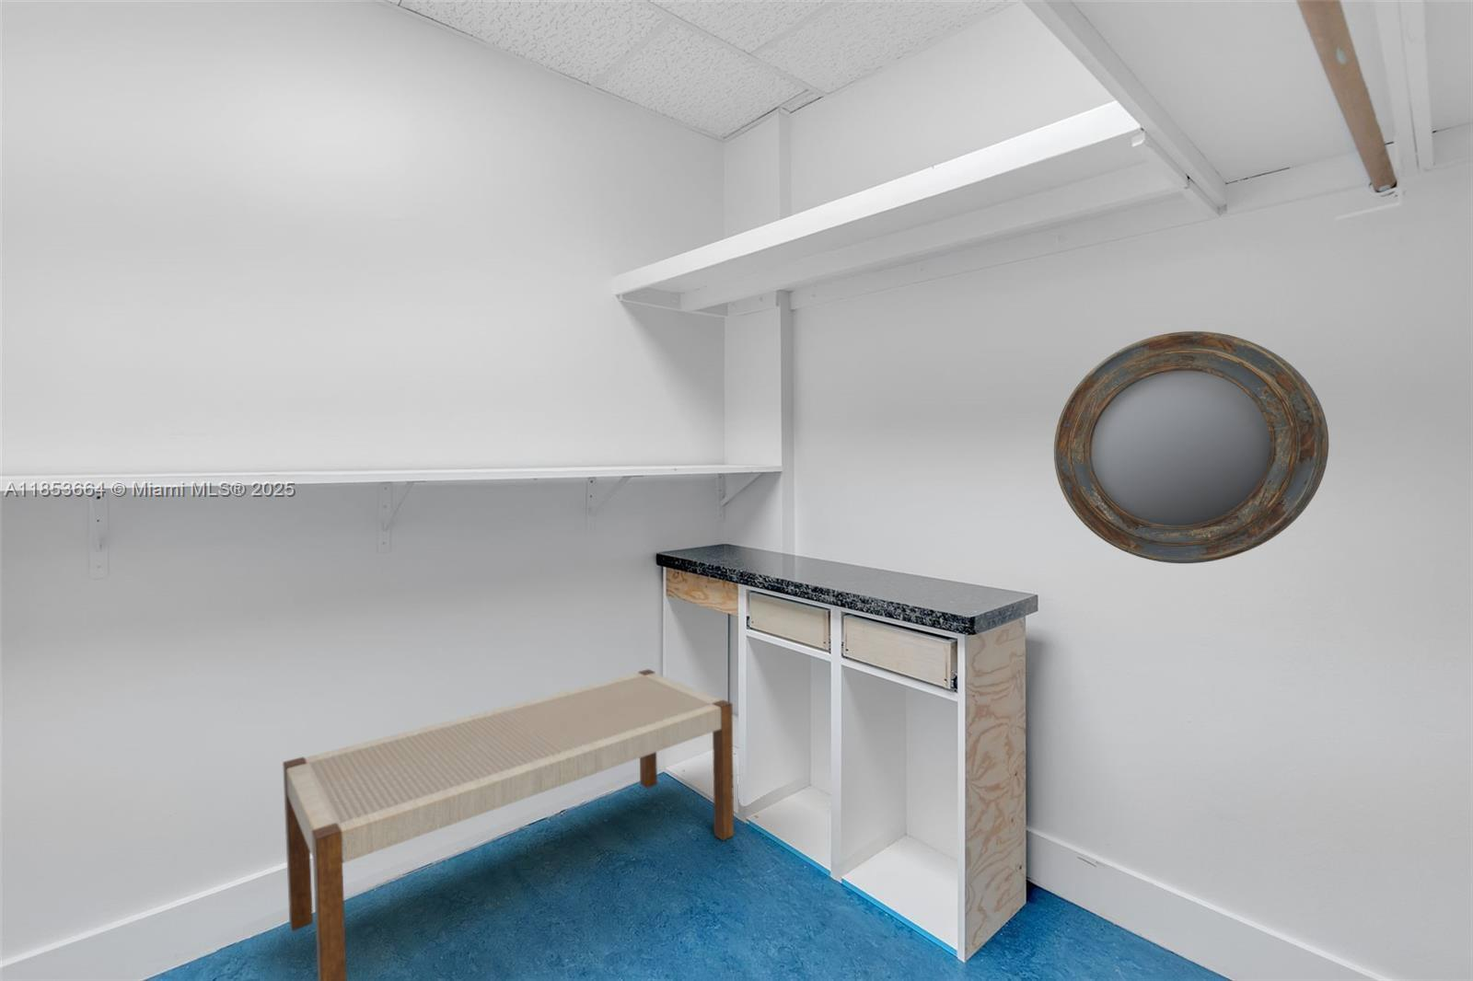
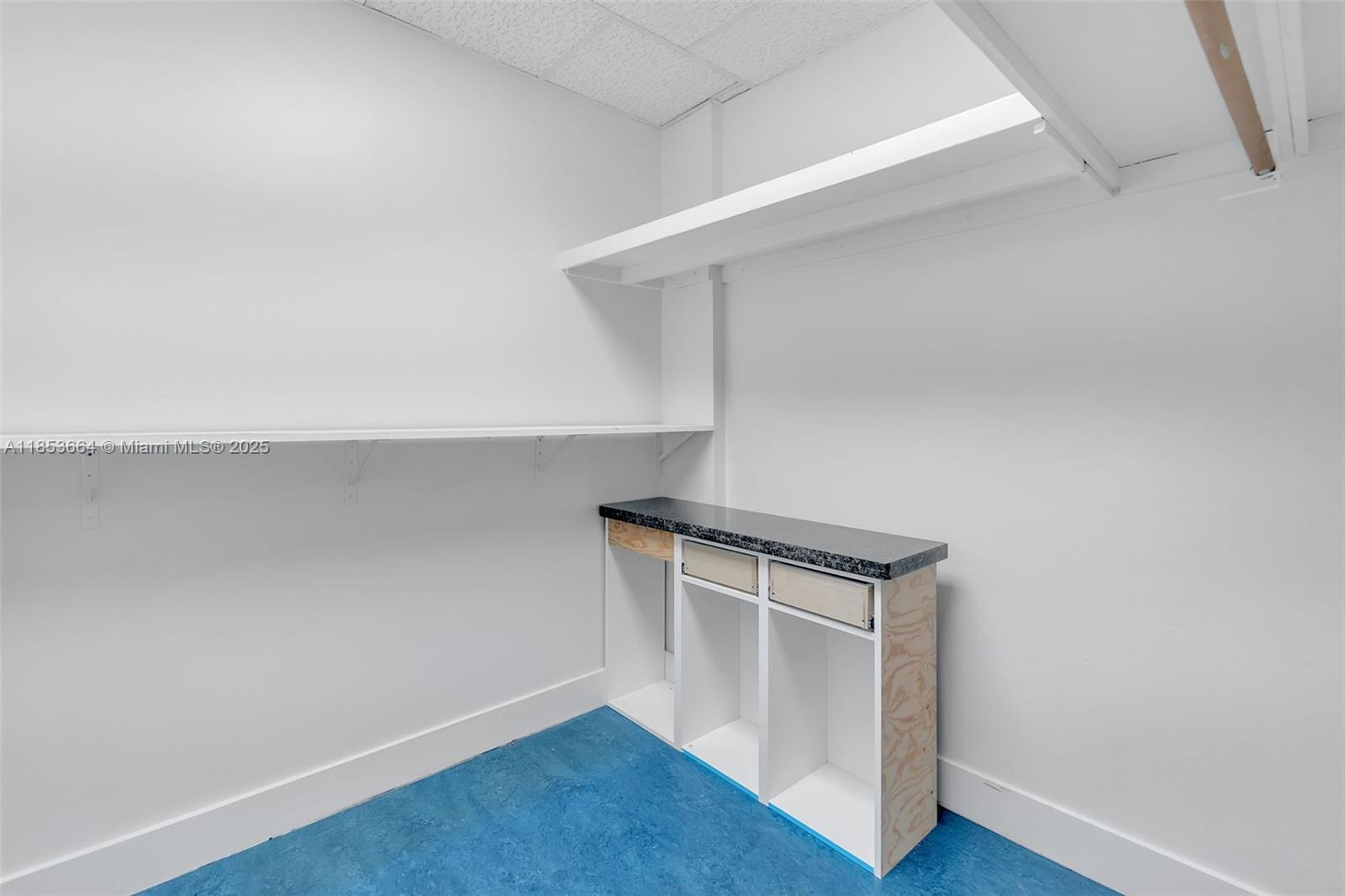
- bench (530, 796)
- home mirror (1174, 448)
